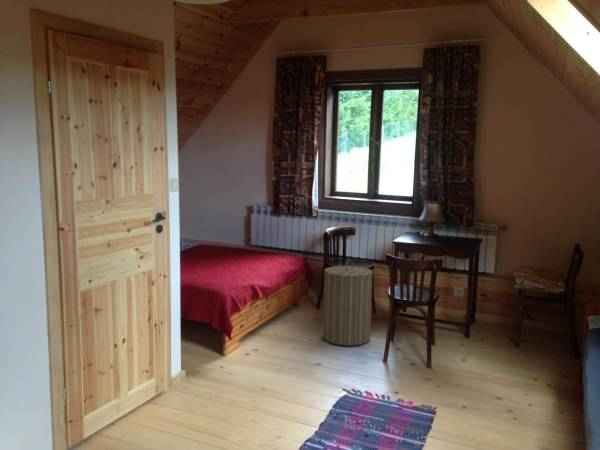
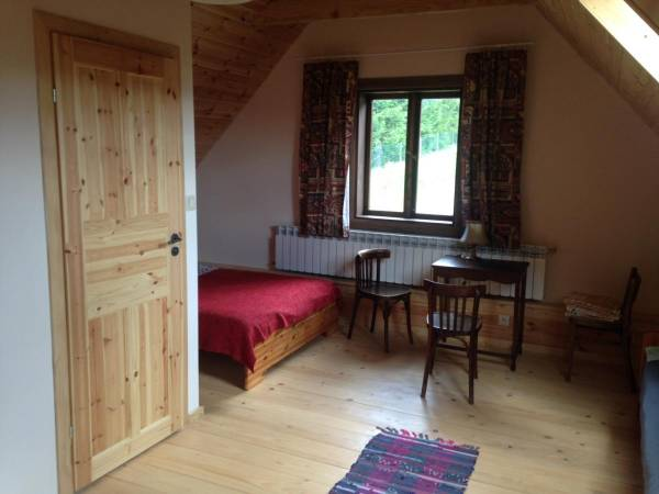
- laundry hamper (347, 299)
